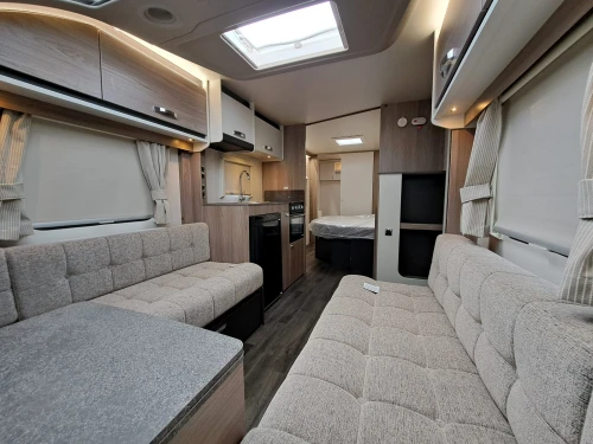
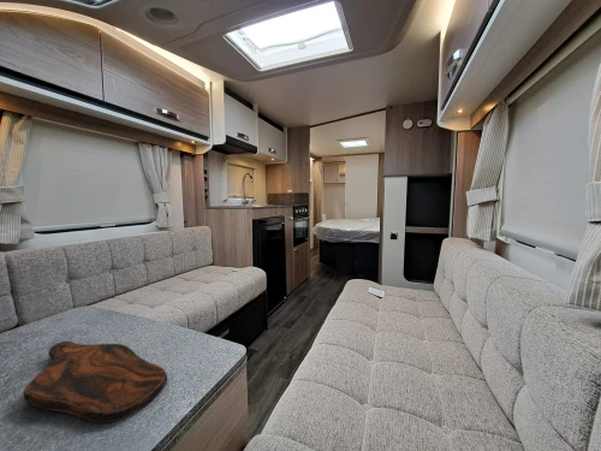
+ cutting board (88, 372)
